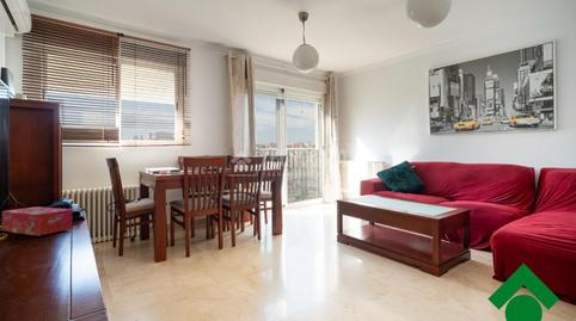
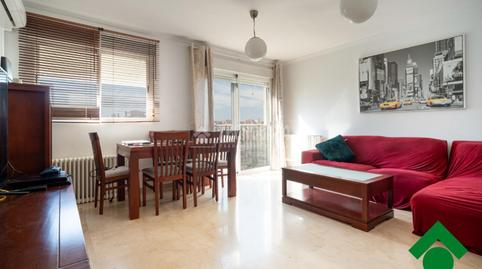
- tissue box (37, 220)
